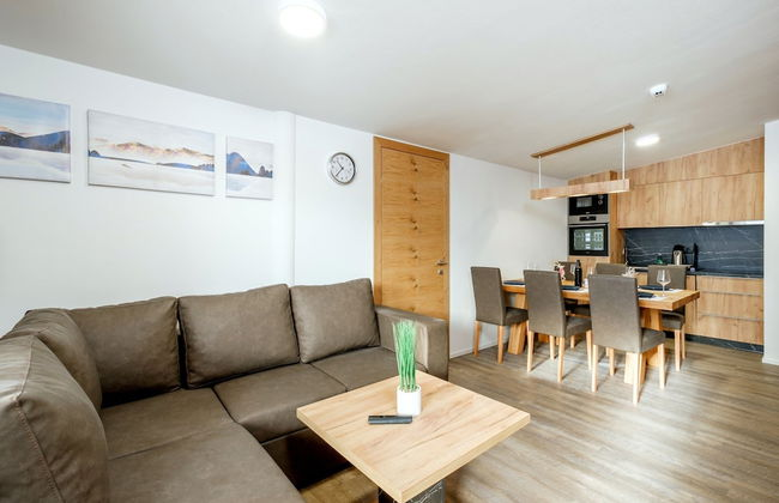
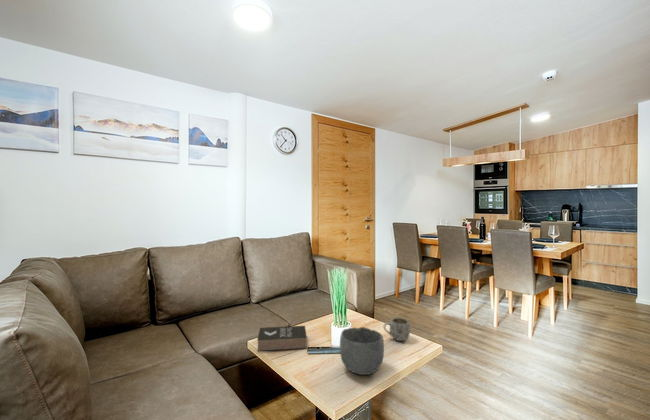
+ bowl (361, 351)
+ book (282, 337)
+ mug (396, 329)
